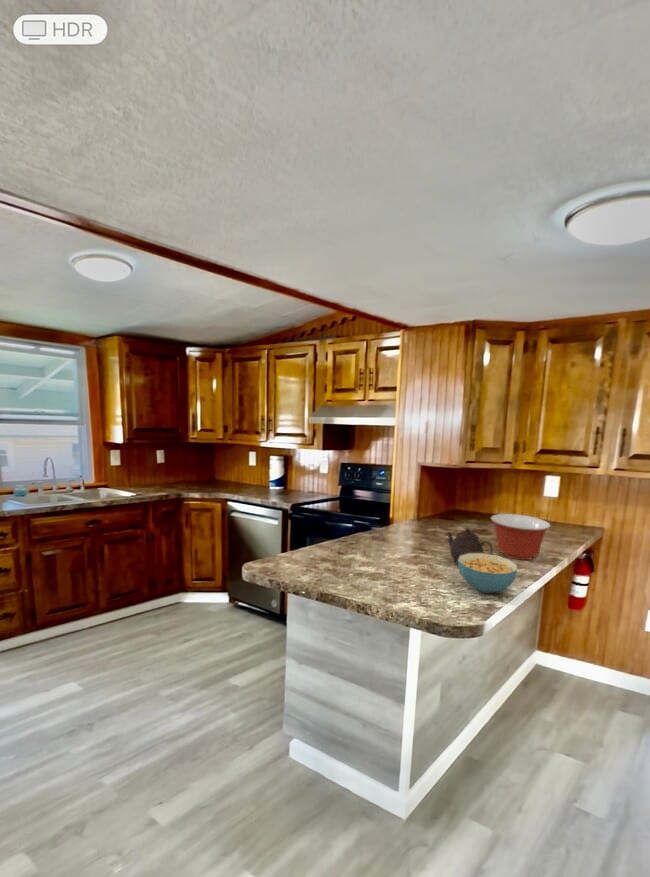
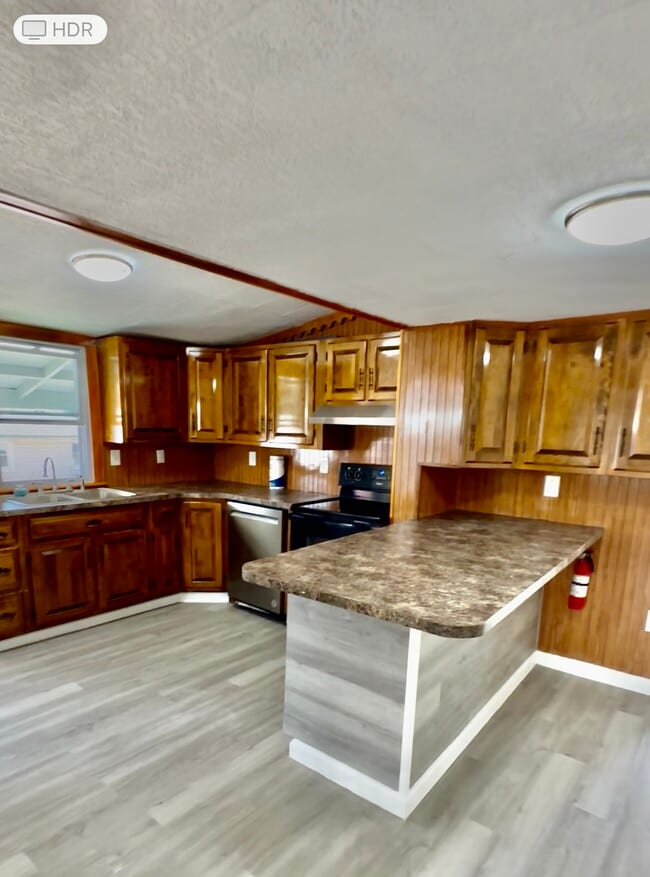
- mixing bowl (518, 538)
- teapot (468, 546)
- cereal bowl (486, 576)
